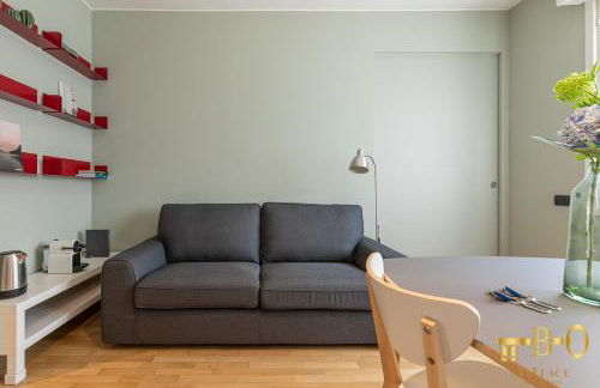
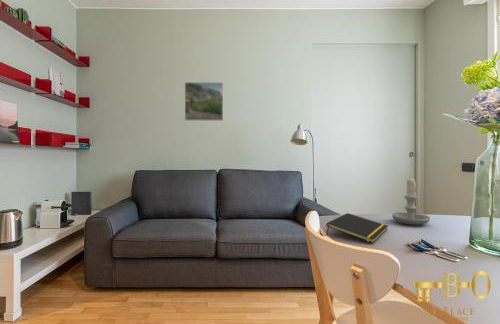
+ candle (410, 199)
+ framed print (204, 101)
+ notepad (358, 226)
